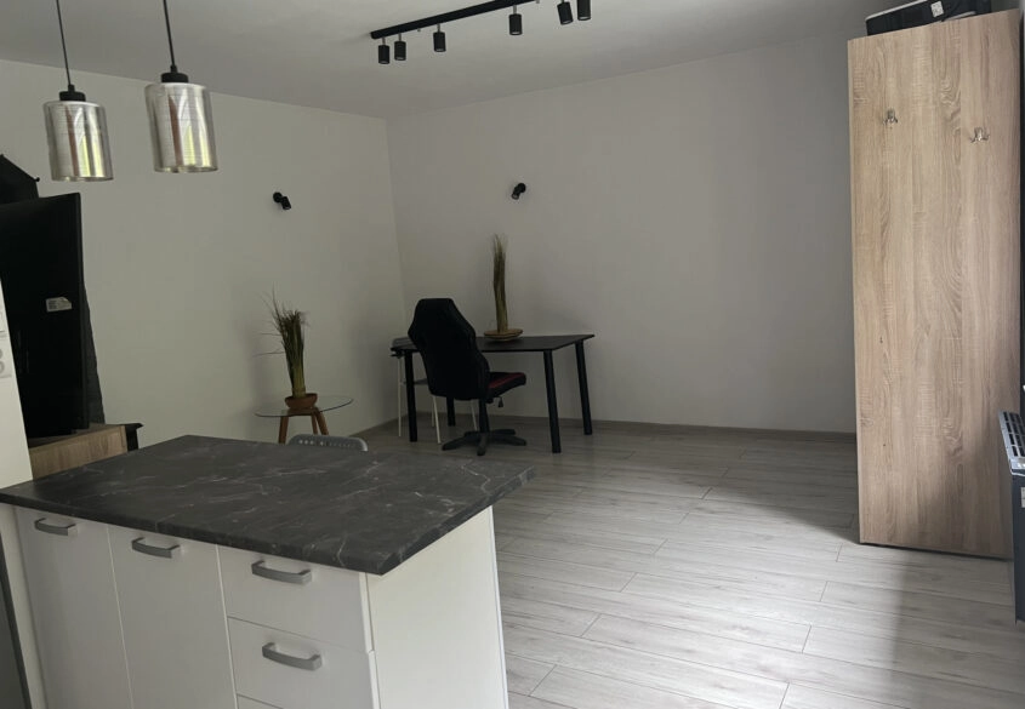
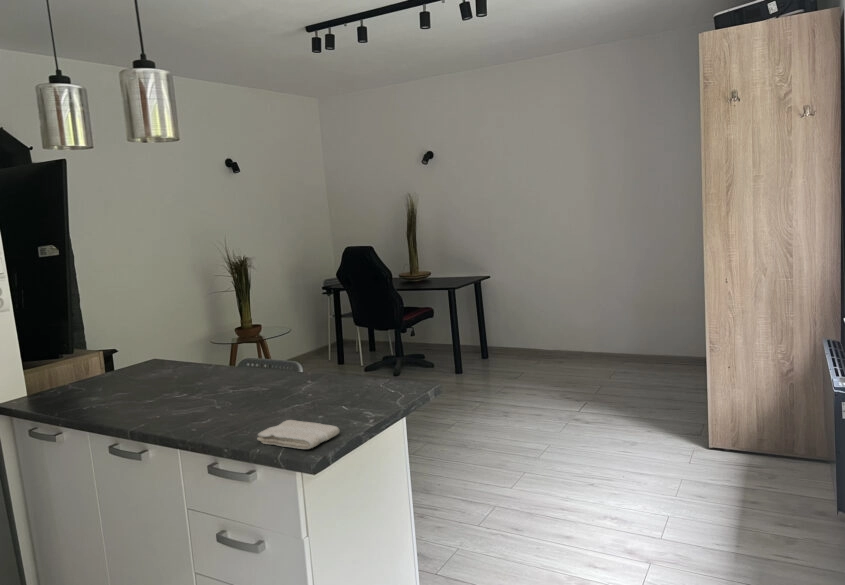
+ washcloth (297, 433)
